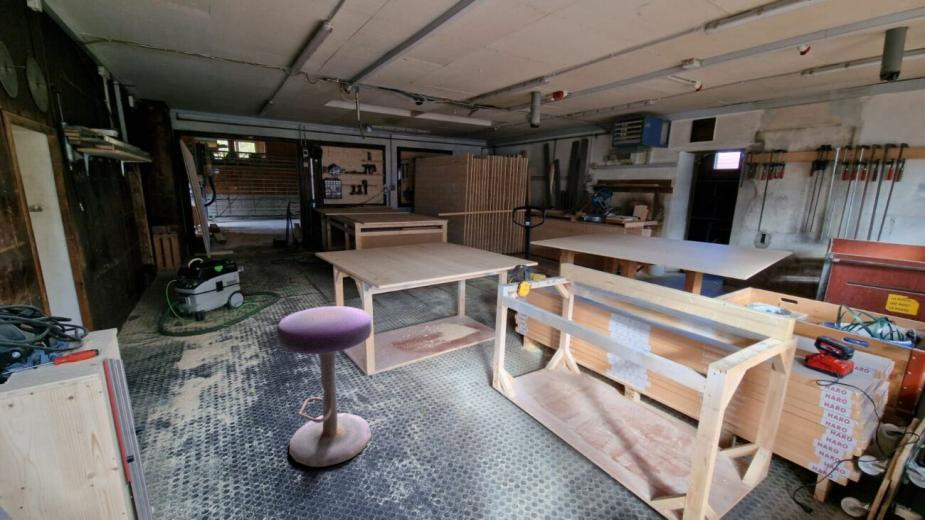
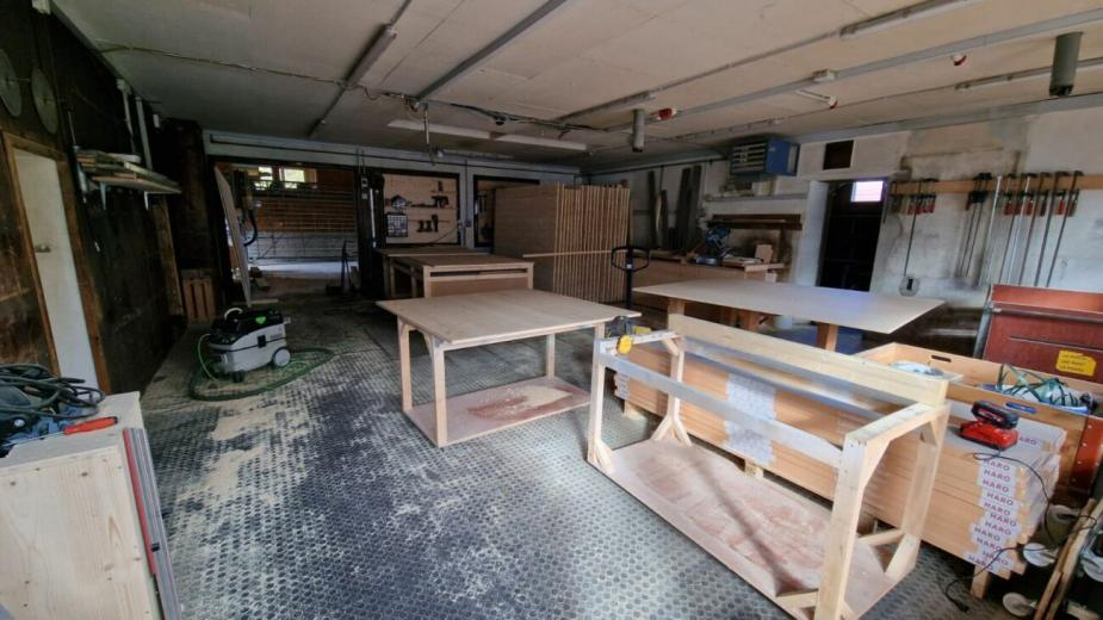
- stool (328, 378)
